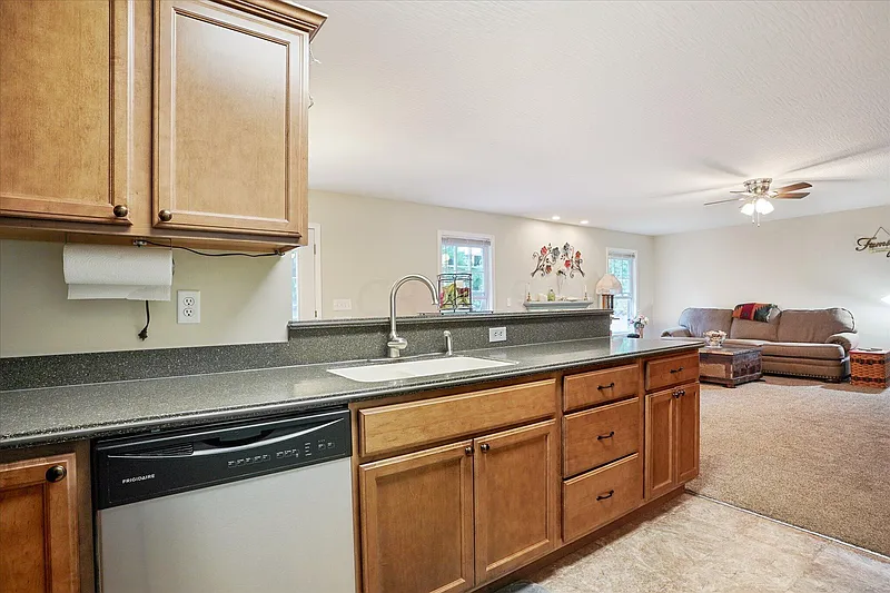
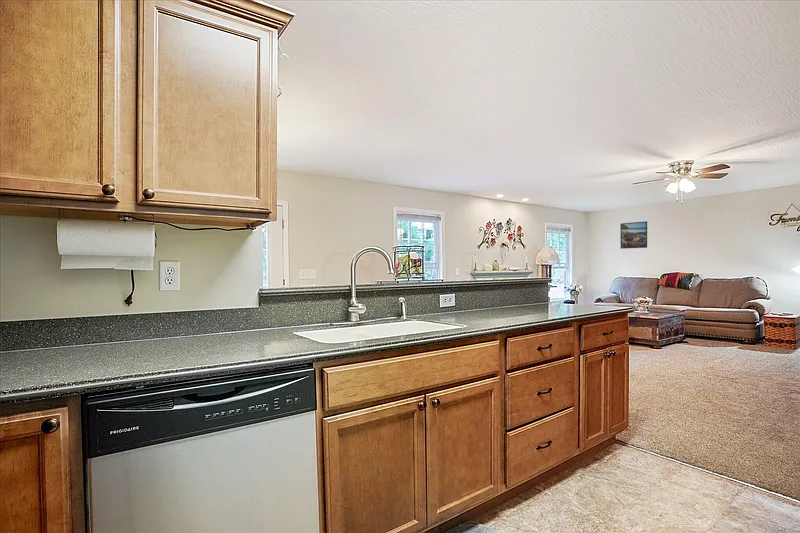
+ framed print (633, 235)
